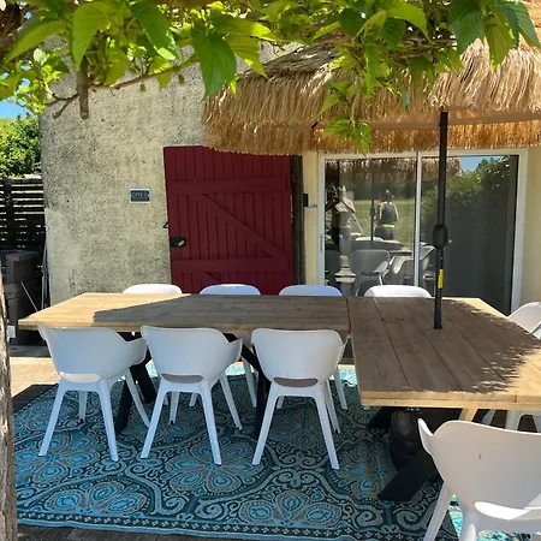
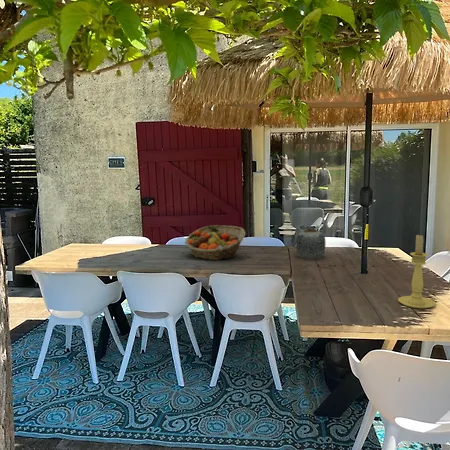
+ fruit basket (215, 242)
+ vase (310, 242)
+ candle holder (418, 269)
